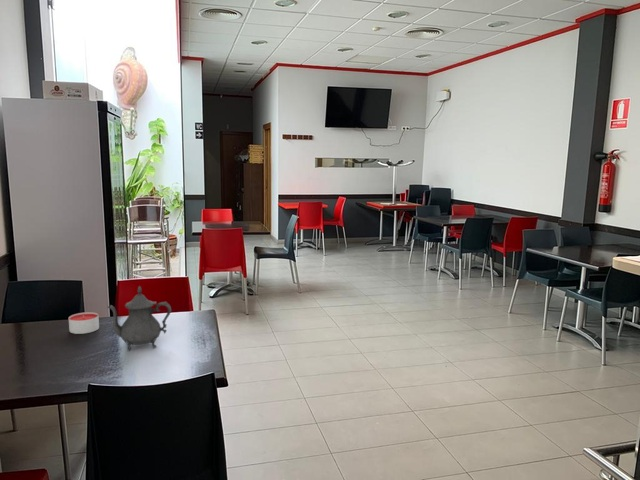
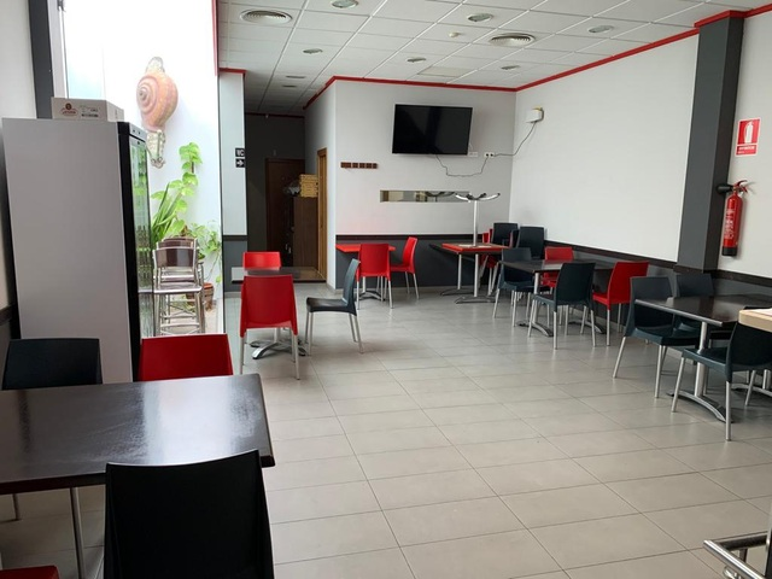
- teapot (140, 315)
- candle (84, 322)
